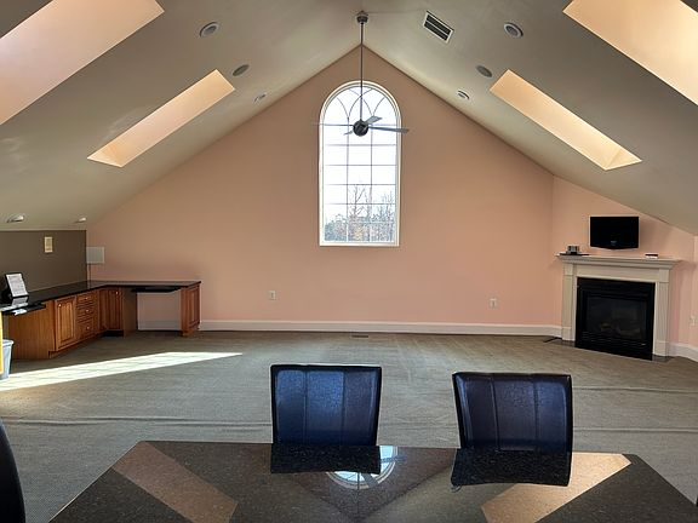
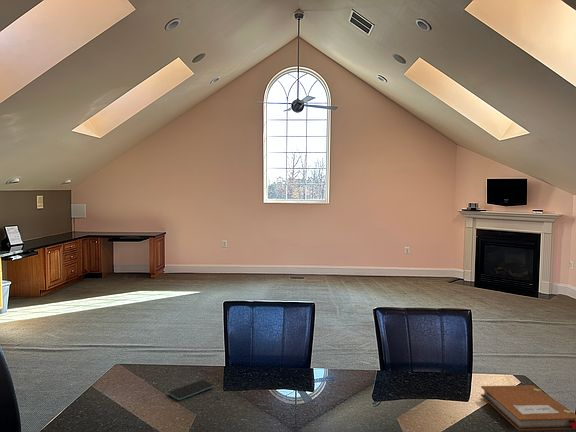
+ smartphone (191, 389)
+ notebook (529, 406)
